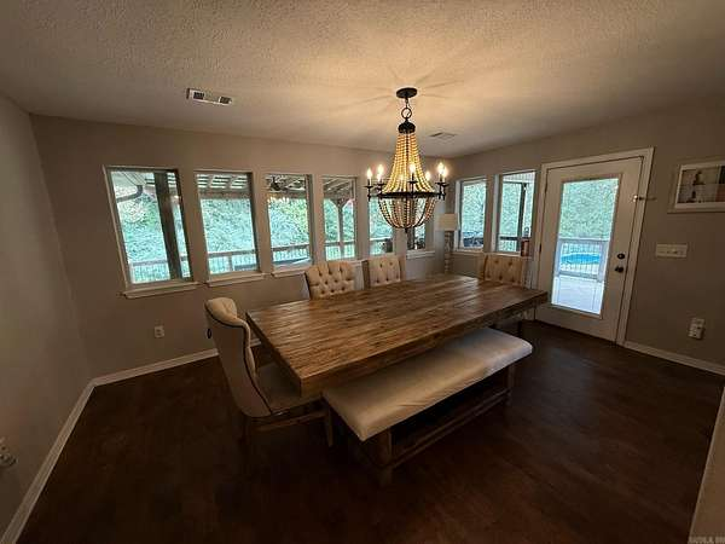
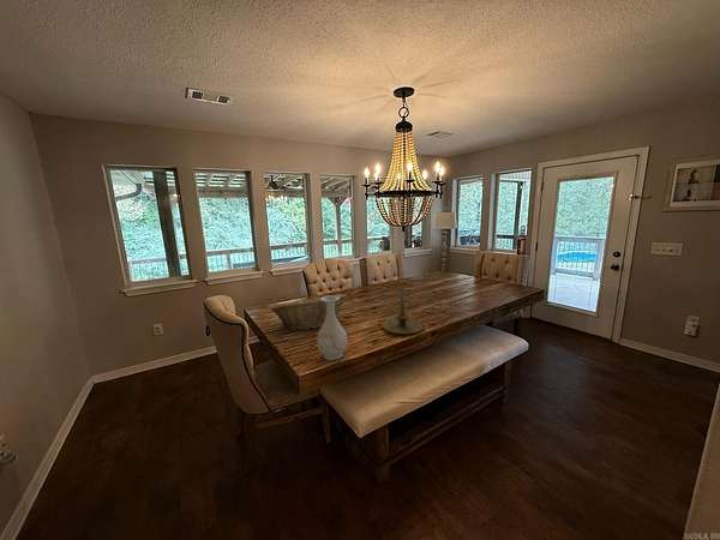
+ candle holder (402, 306)
+ vase (331, 326)
+ fruit basket (310, 307)
